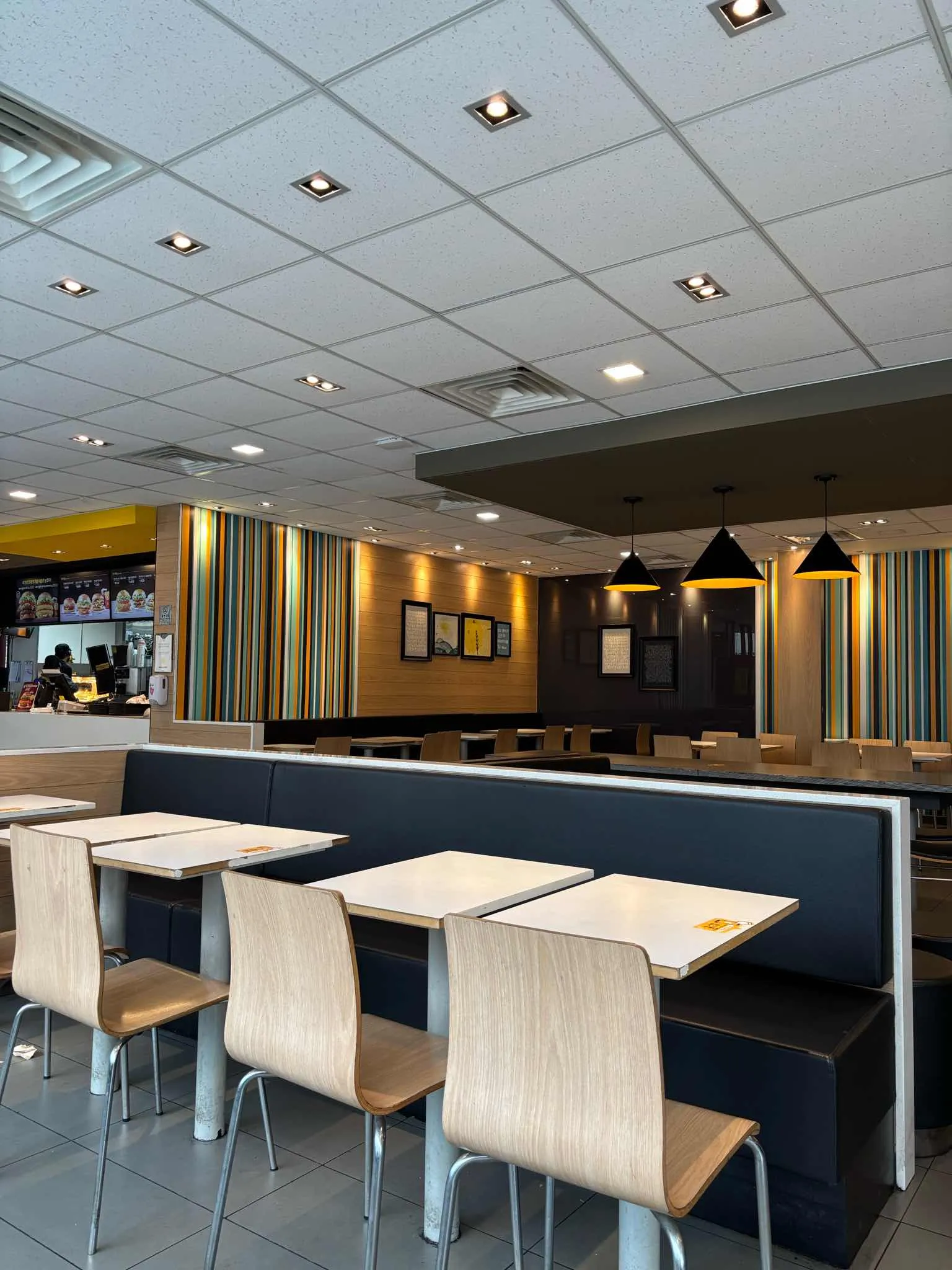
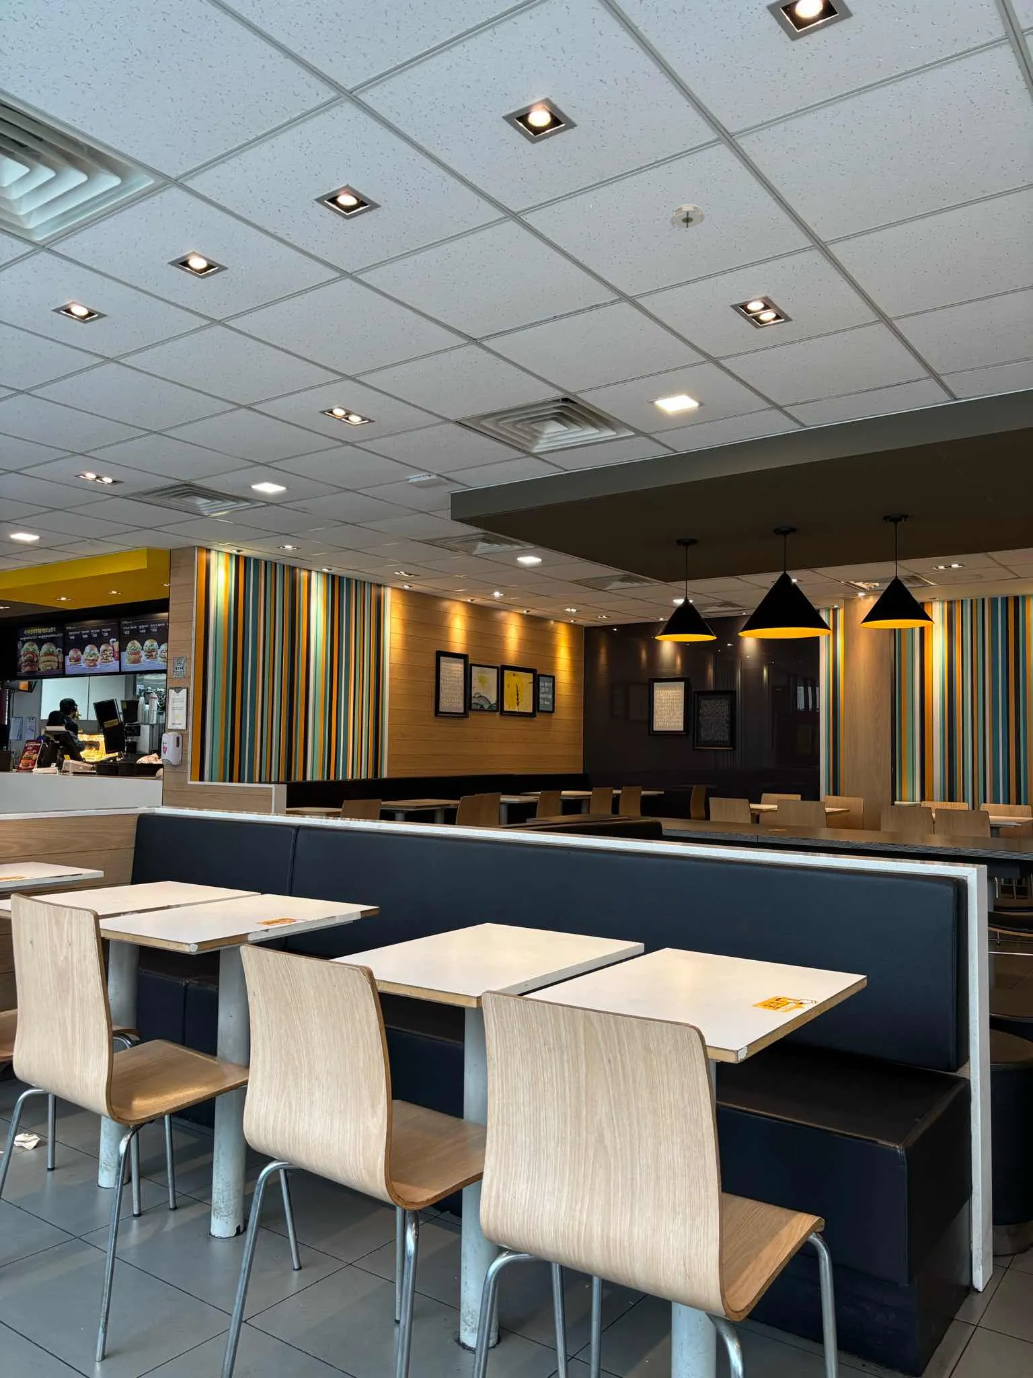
+ smoke detector (686, 217)
